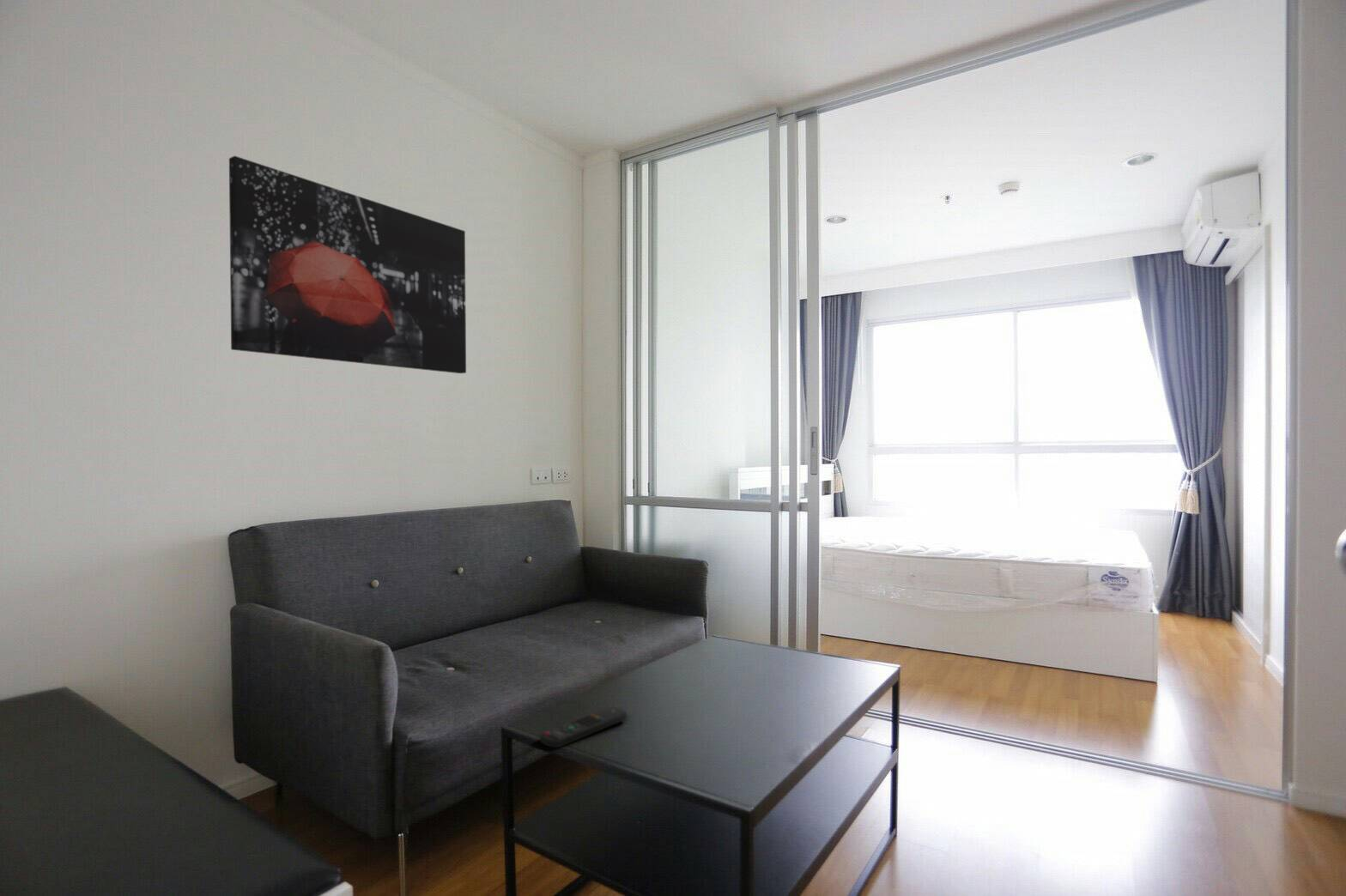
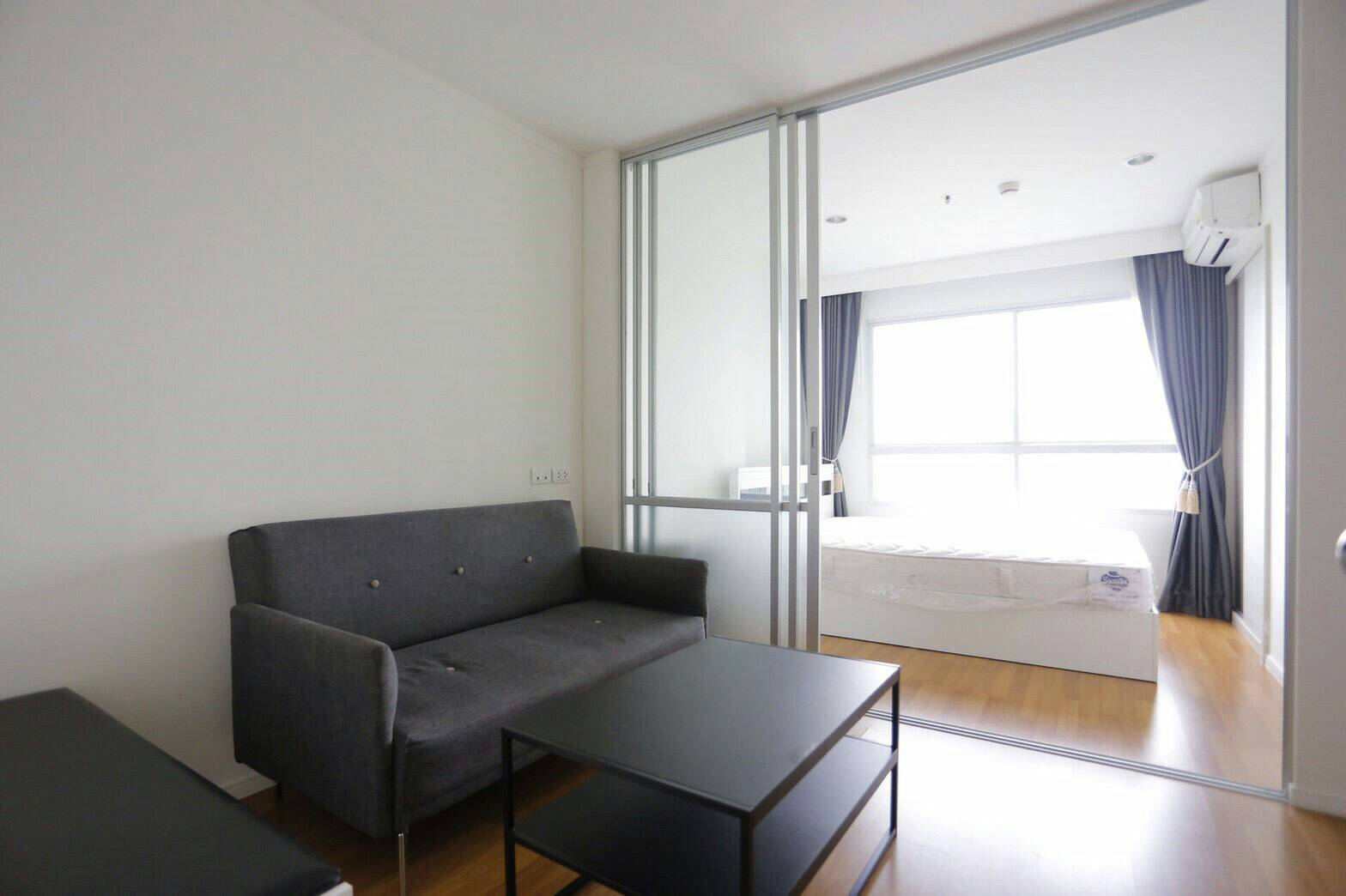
- remote control (585, 725)
- wall art (365, 282)
